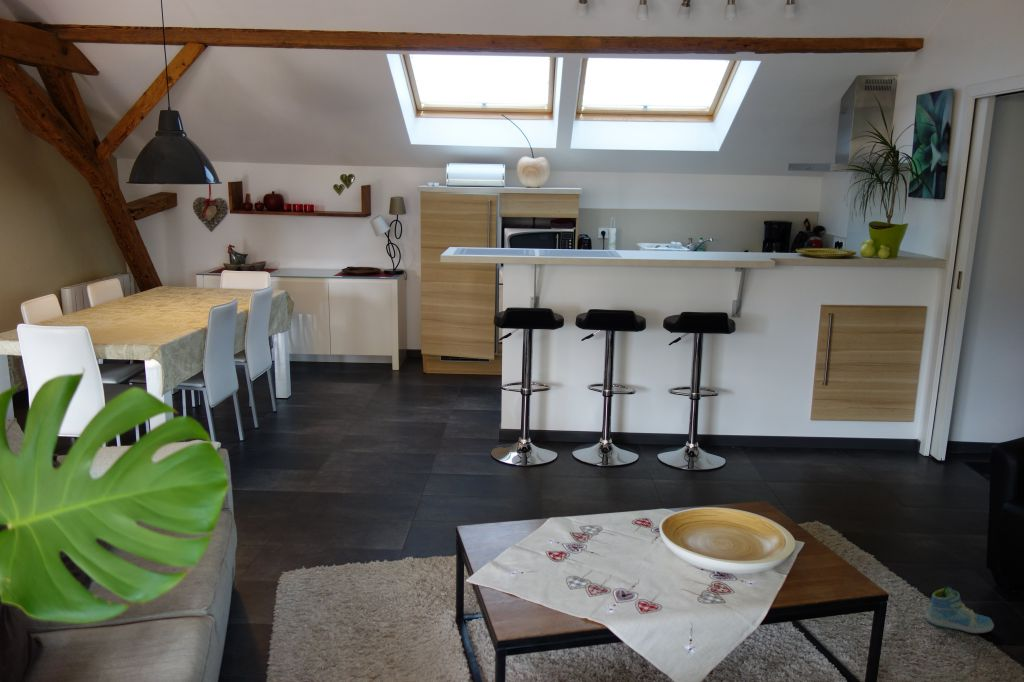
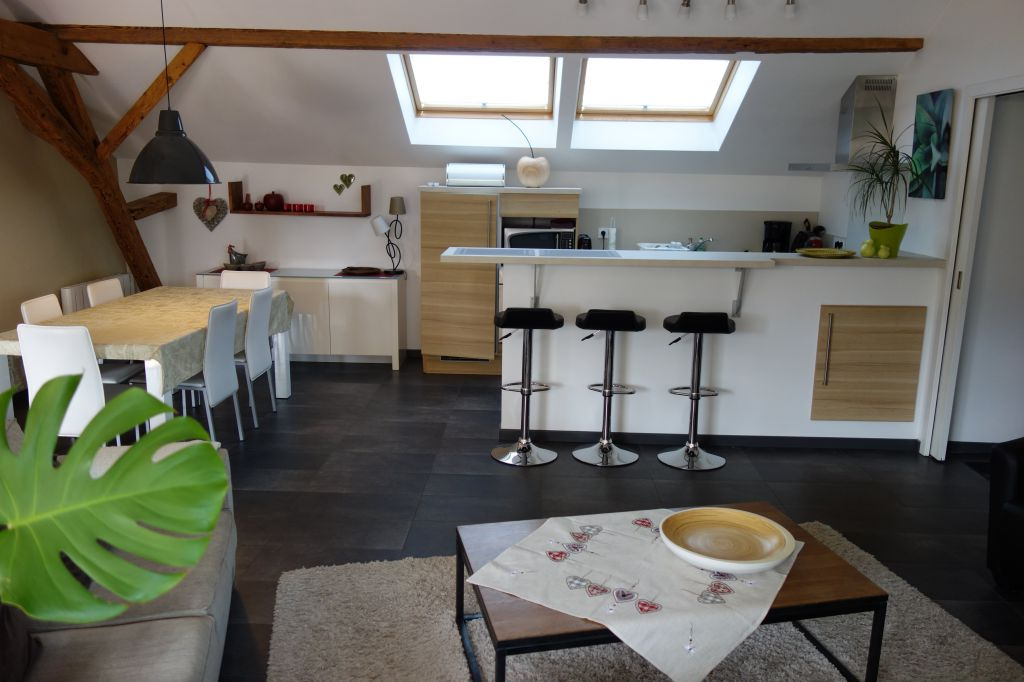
- sneaker (961, 608)
